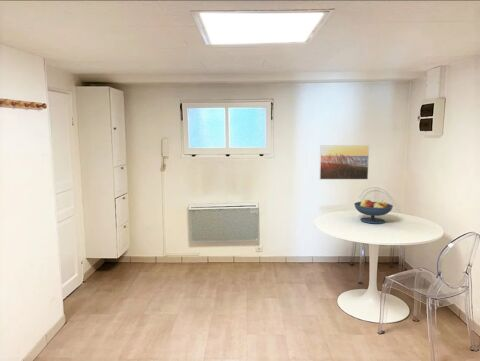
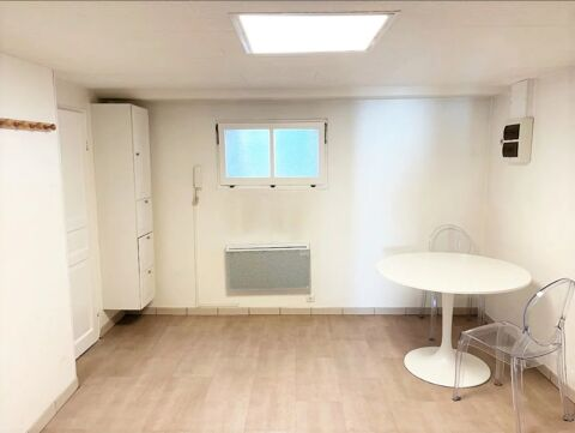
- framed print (344, 162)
- fruit bowl (372, 209)
